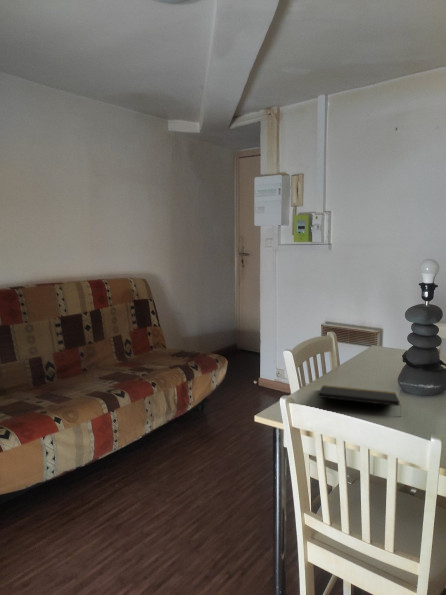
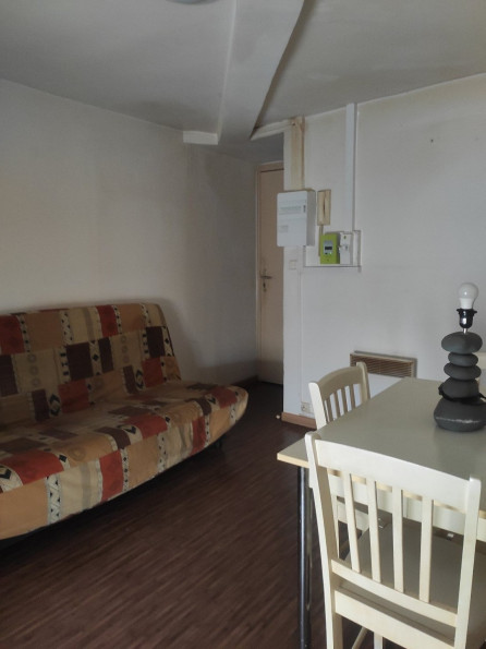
- notepad (357, 394)
